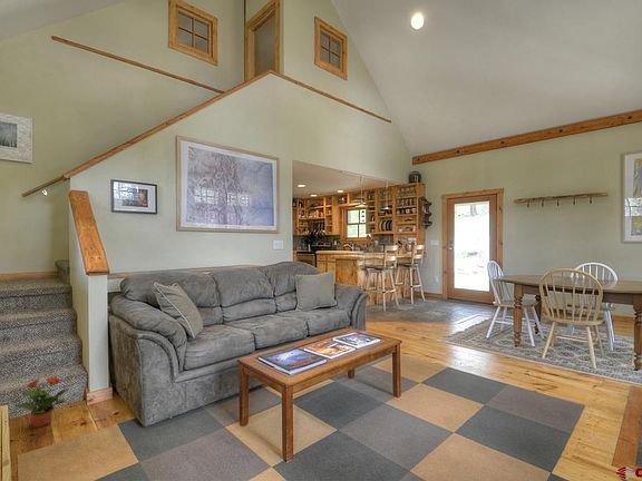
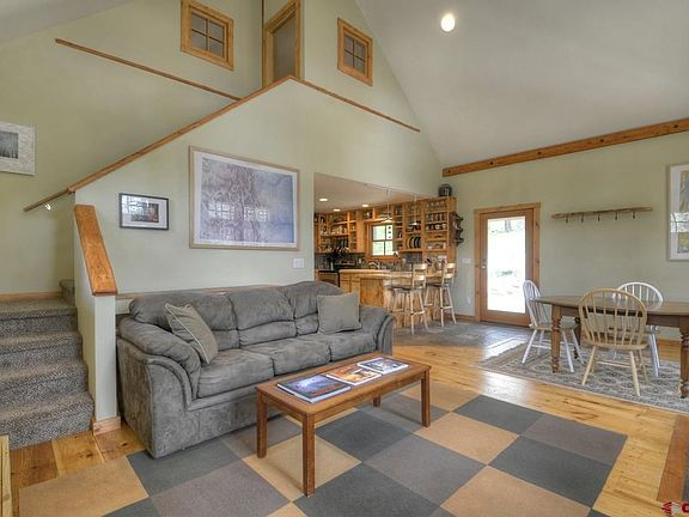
- potted plant (42, 400)
